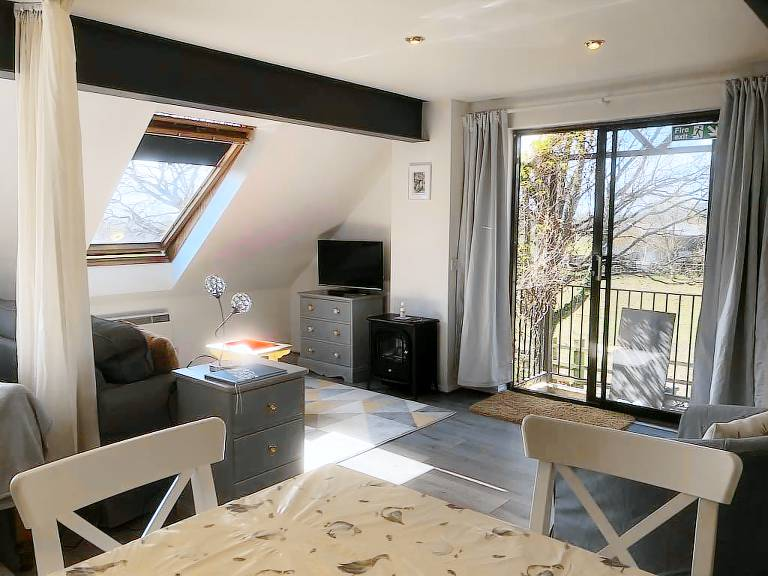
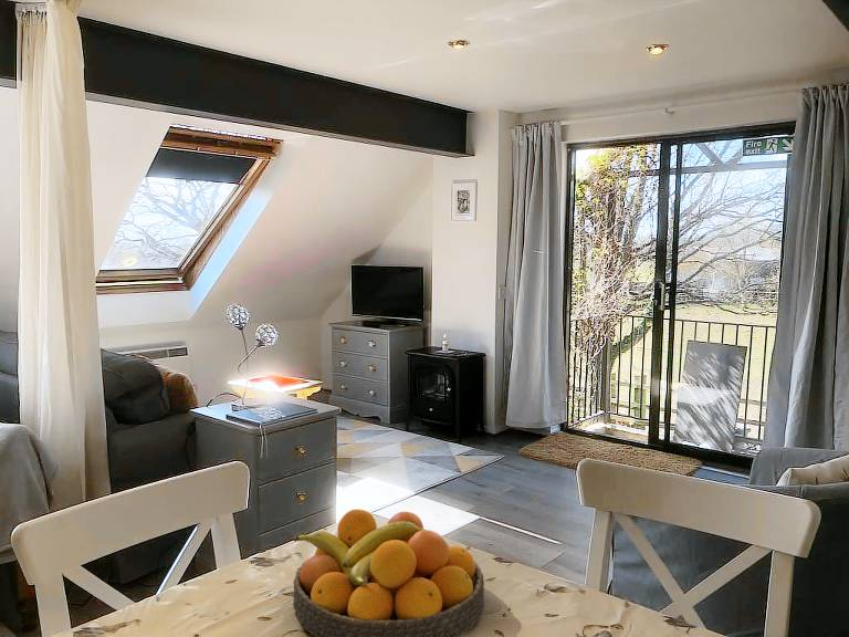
+ fruit bowl (389, 562)
